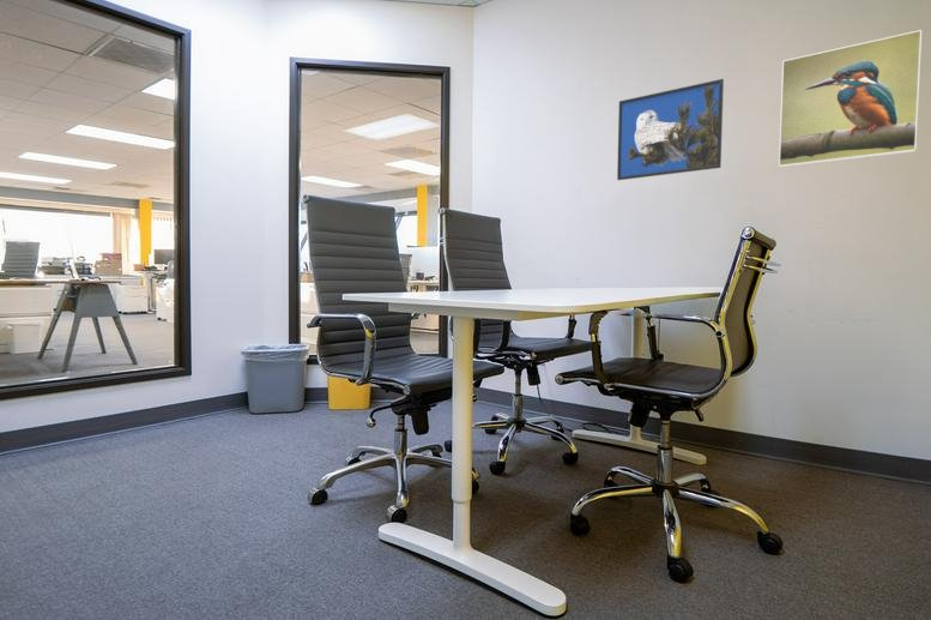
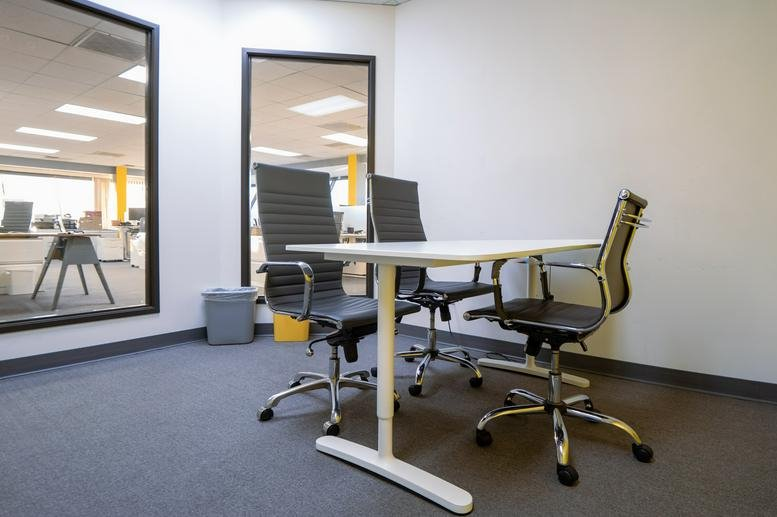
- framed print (845, 103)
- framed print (666, 132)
